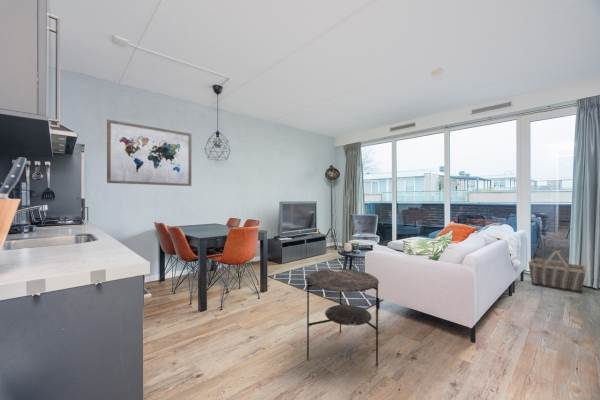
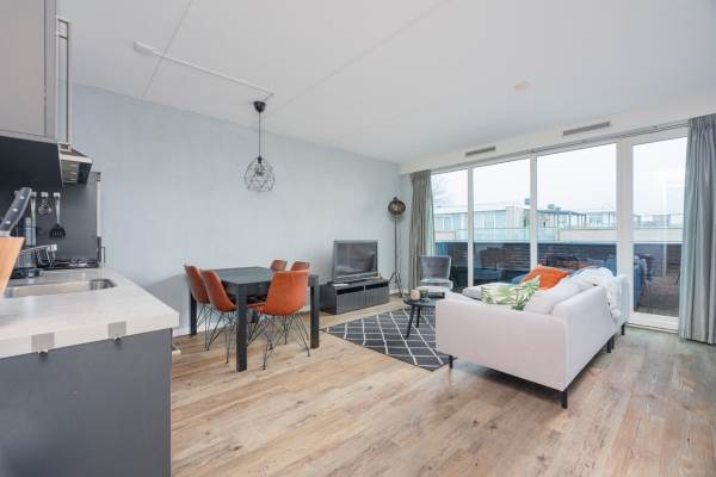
- basket (556, 268)
- wall art (153, 156)
- side table (340, 314)
